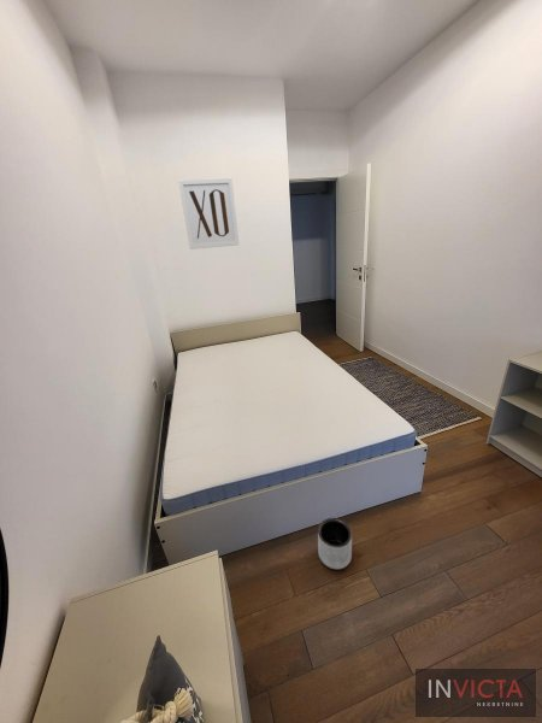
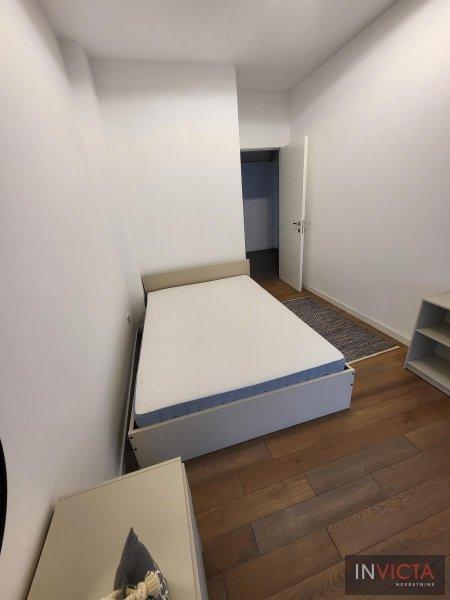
- wall art (210, 213)
- planter (334, 542)
